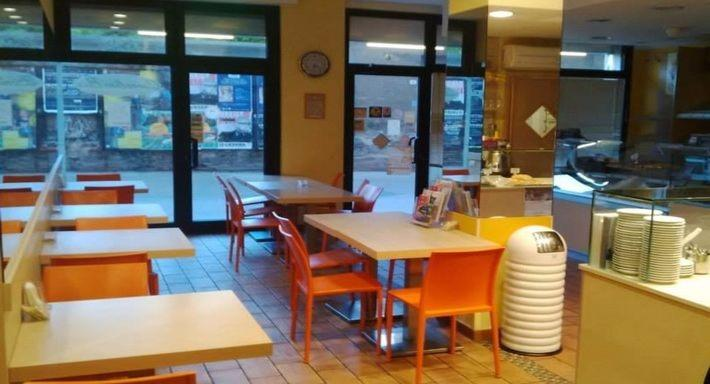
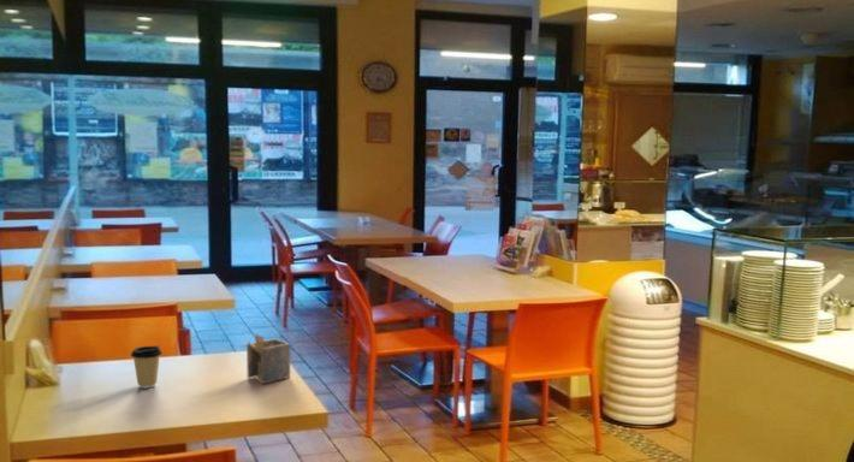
+ napkin holder (268, 354)
+ coffee cup (147, 366)
